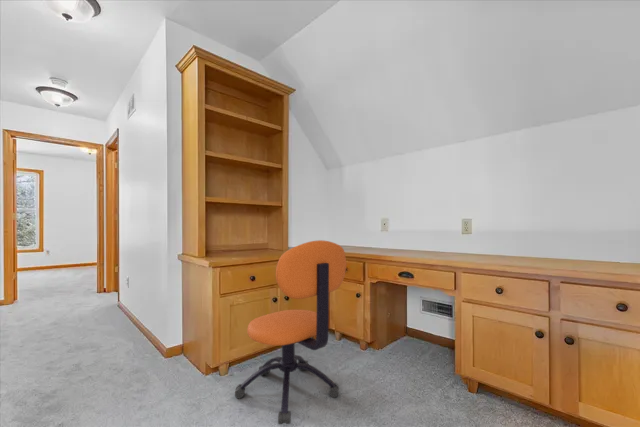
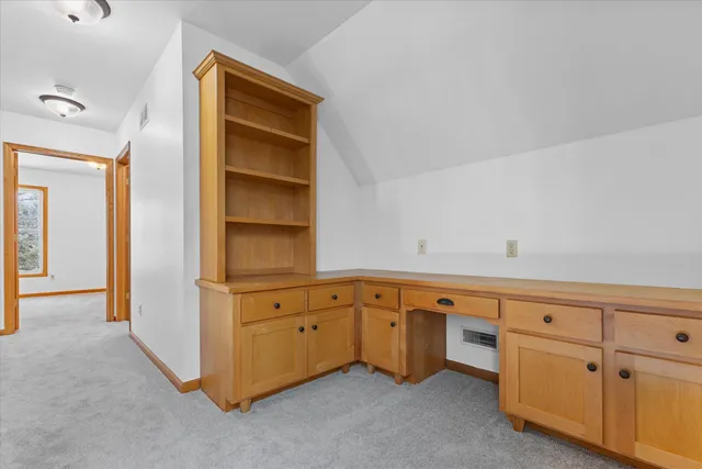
- office chair (288, 315)
